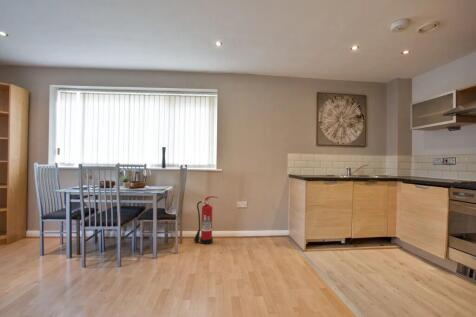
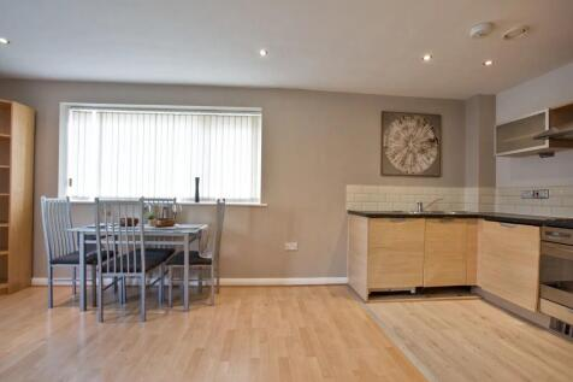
- fire extinguisher (205, 219)
